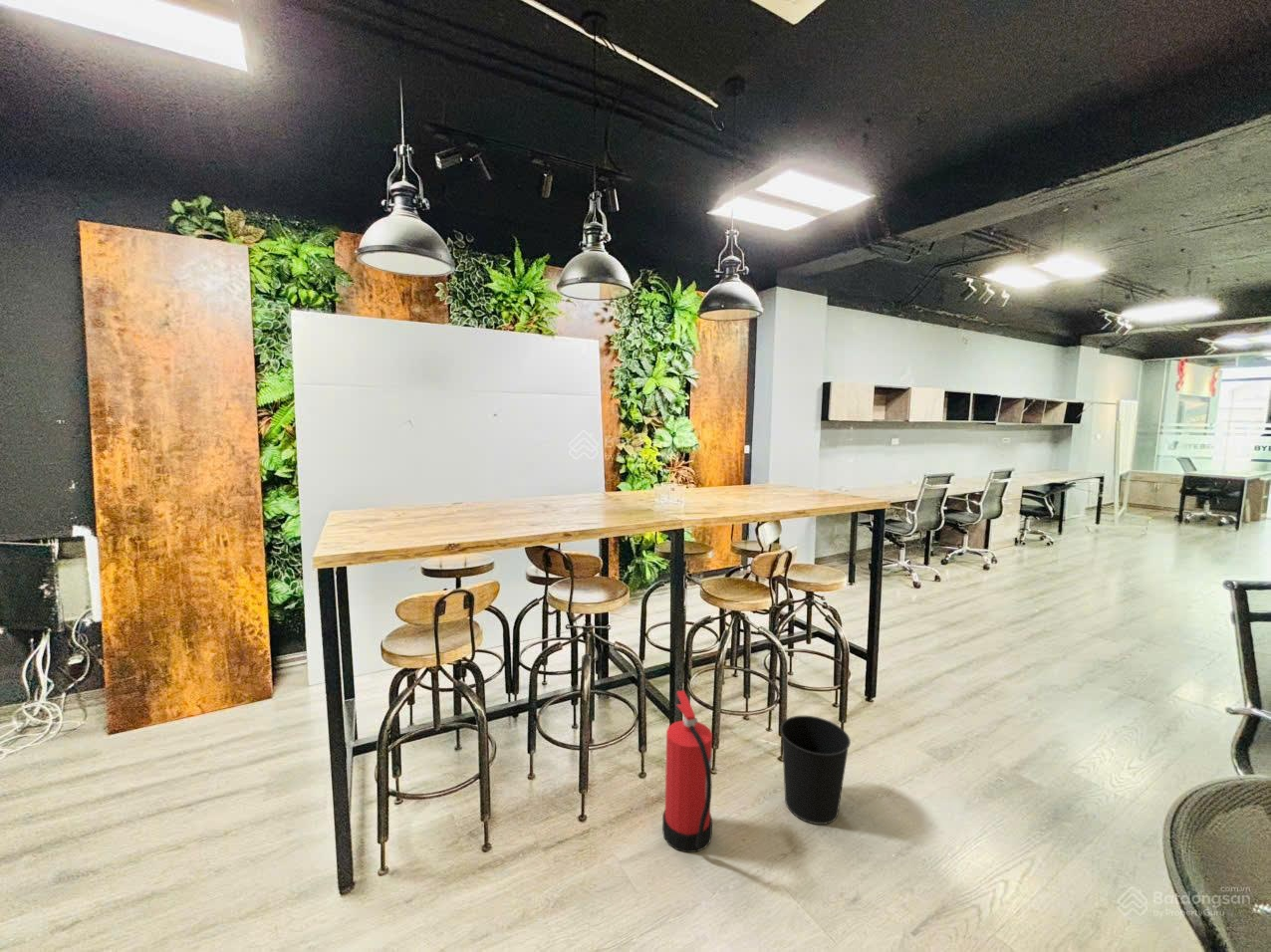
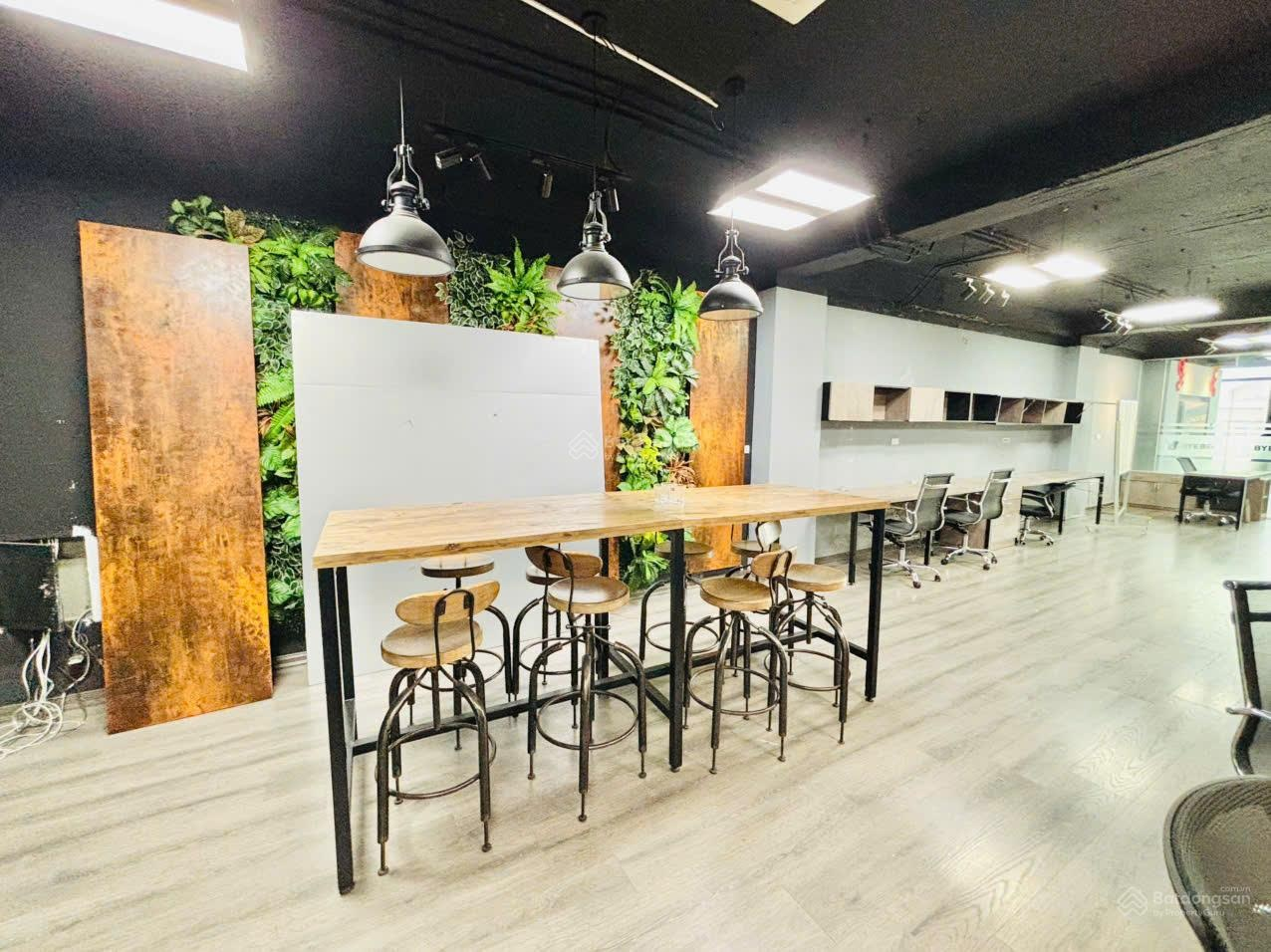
- fire extinguisher (693, 777)
- wastebasket (813, 770)
